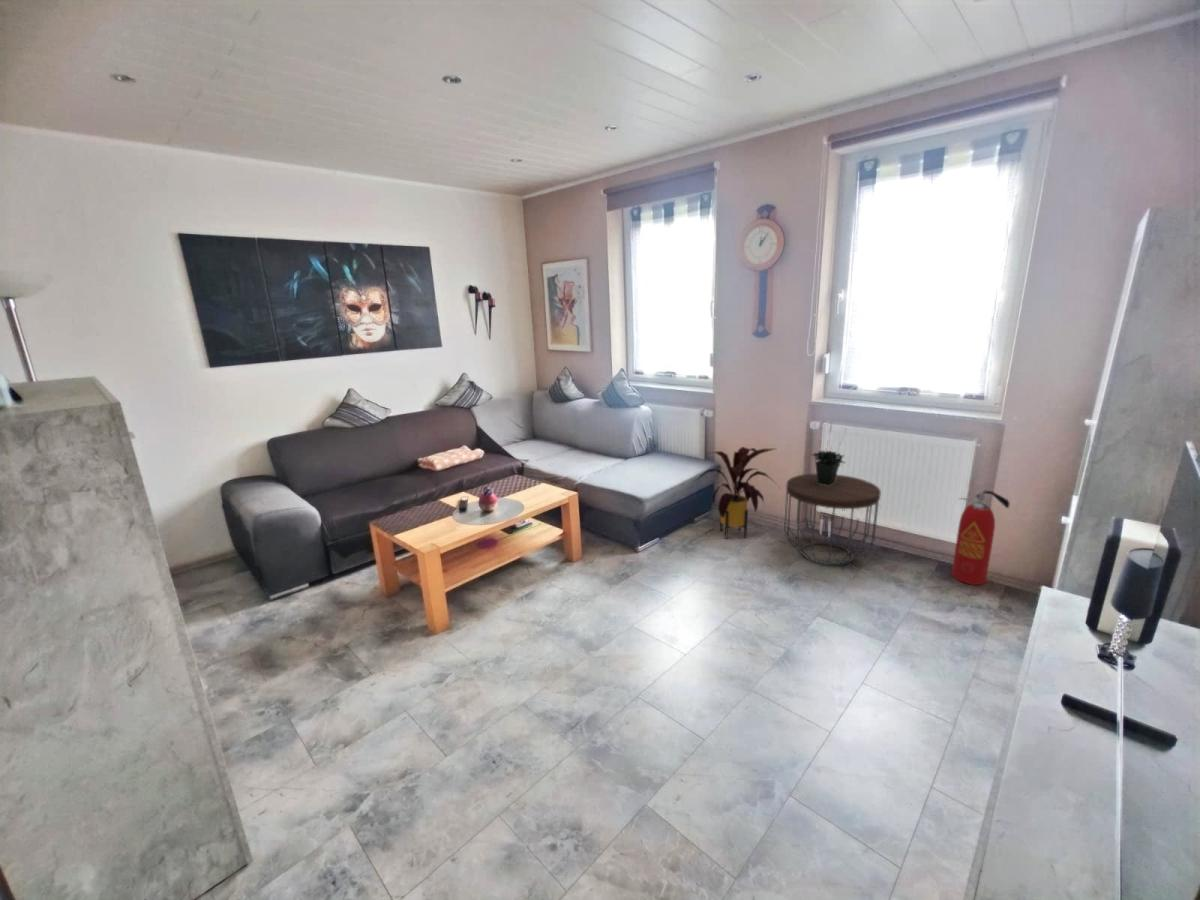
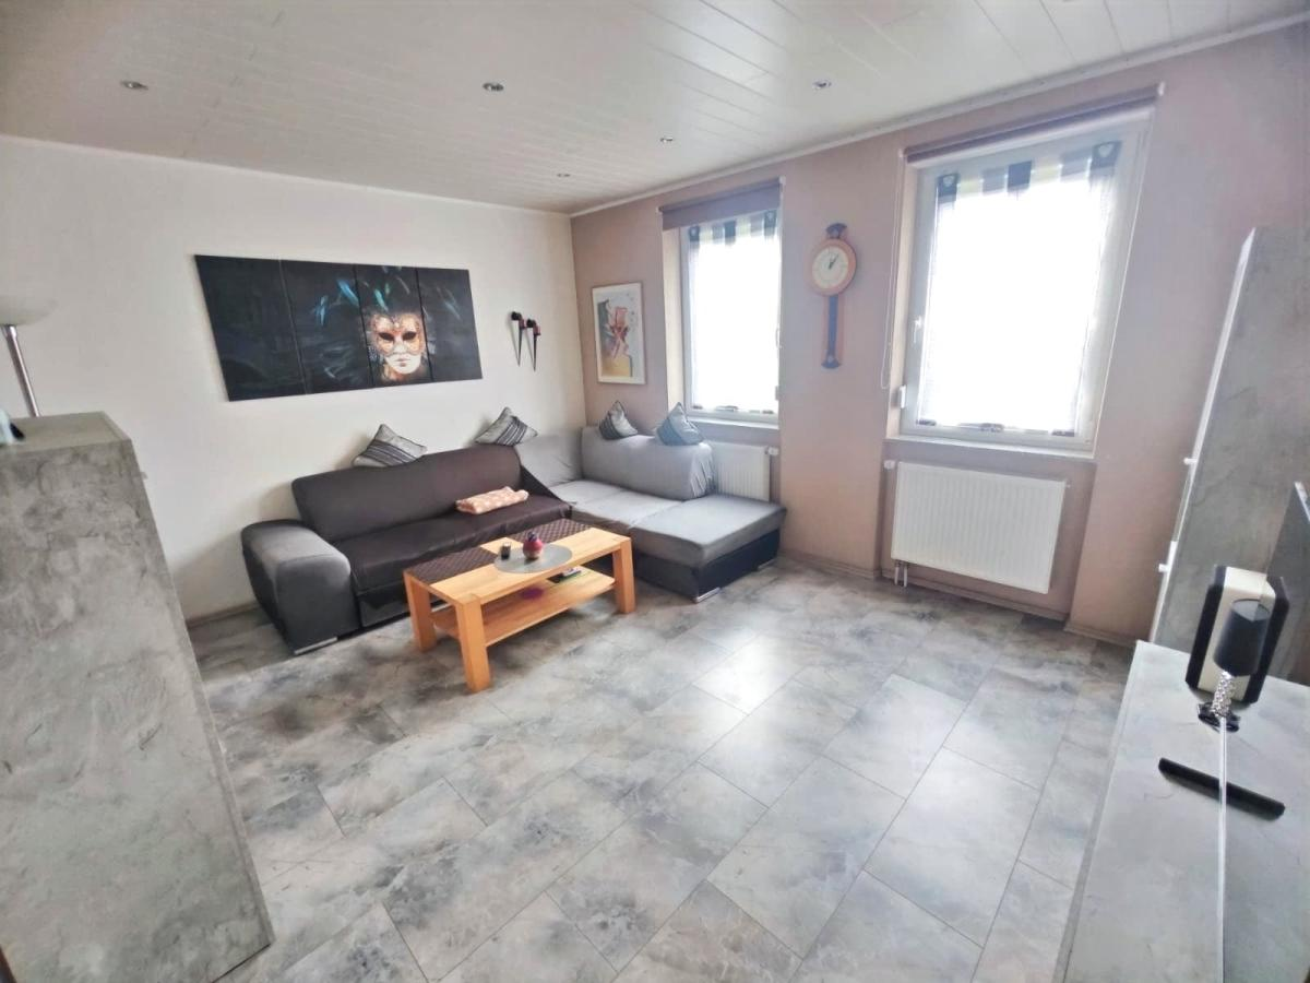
- potted plant (829, 453)
- house plant (734, 490)
- fire extinguisher (978, 535)
- side table (826, 520)
